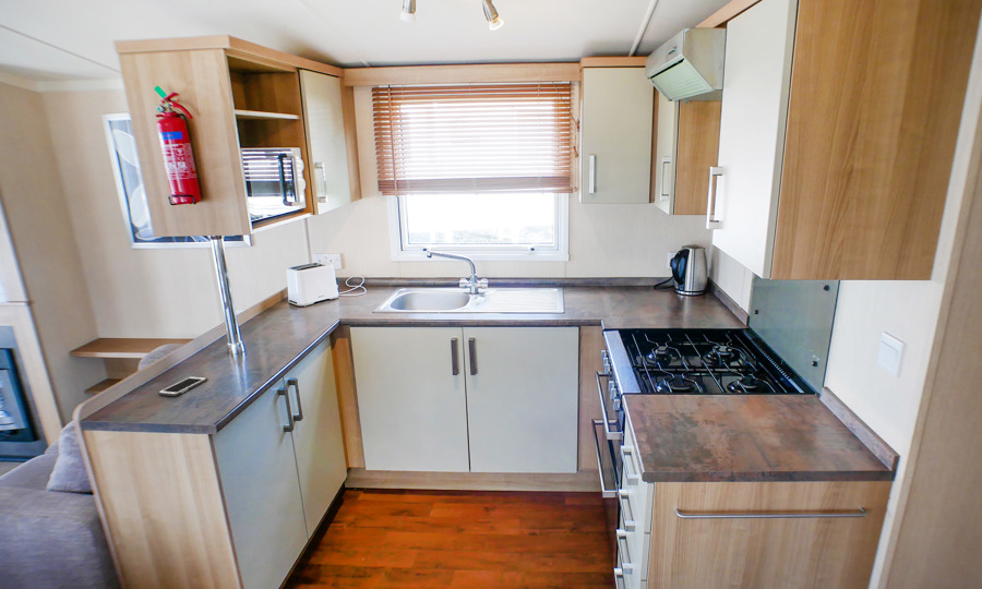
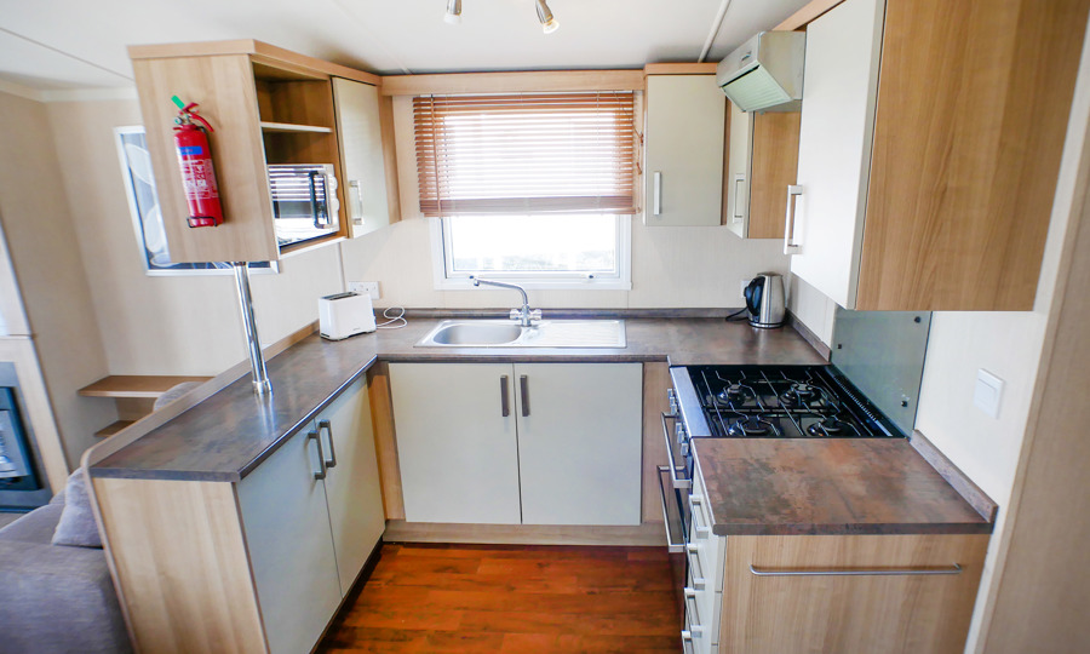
- cell phone (183, 385)
